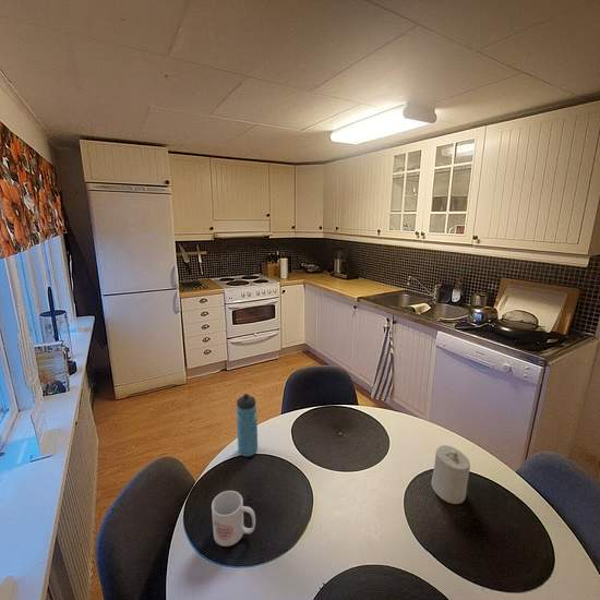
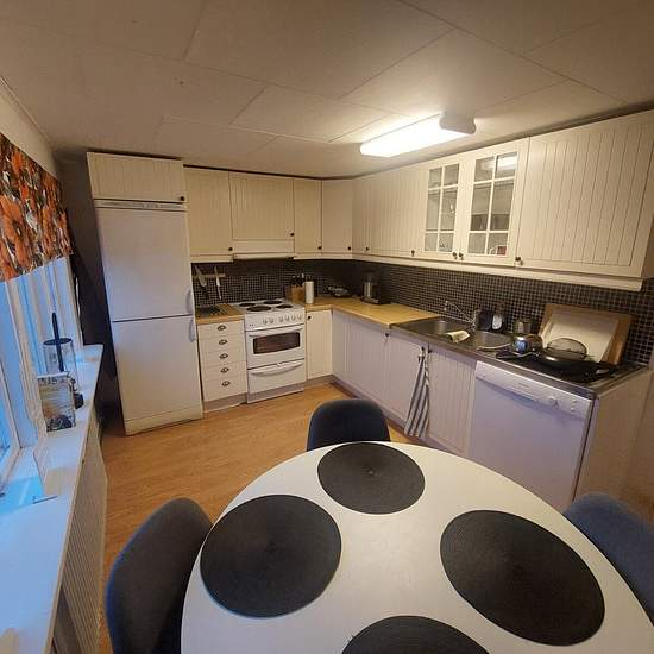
- candle (449, 469)
- mug (233, 518)
- water bottle (247, 423)
